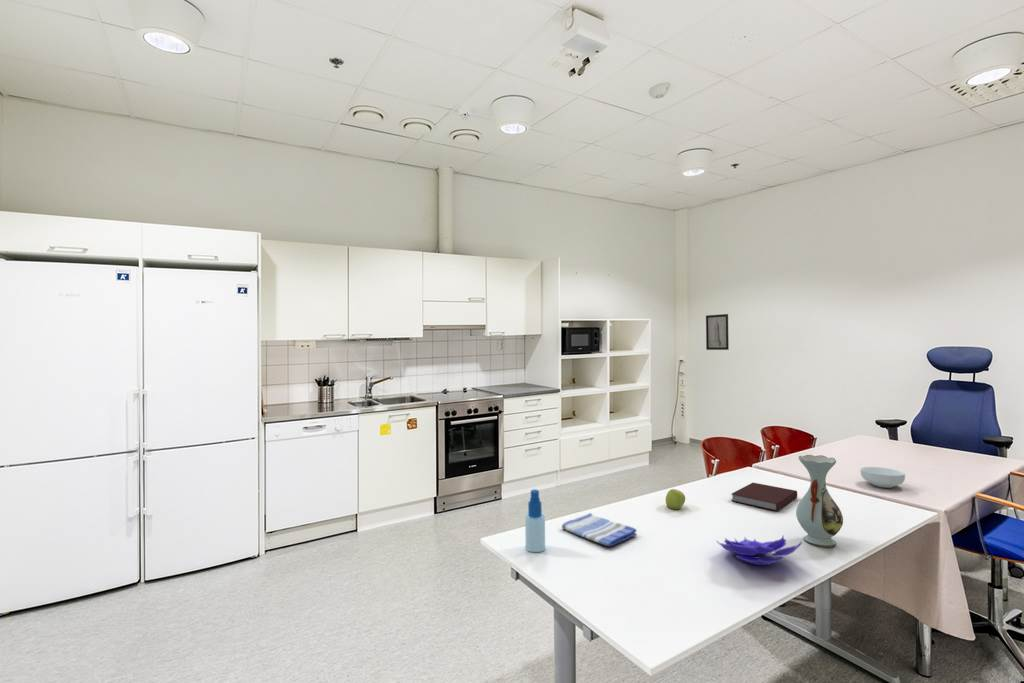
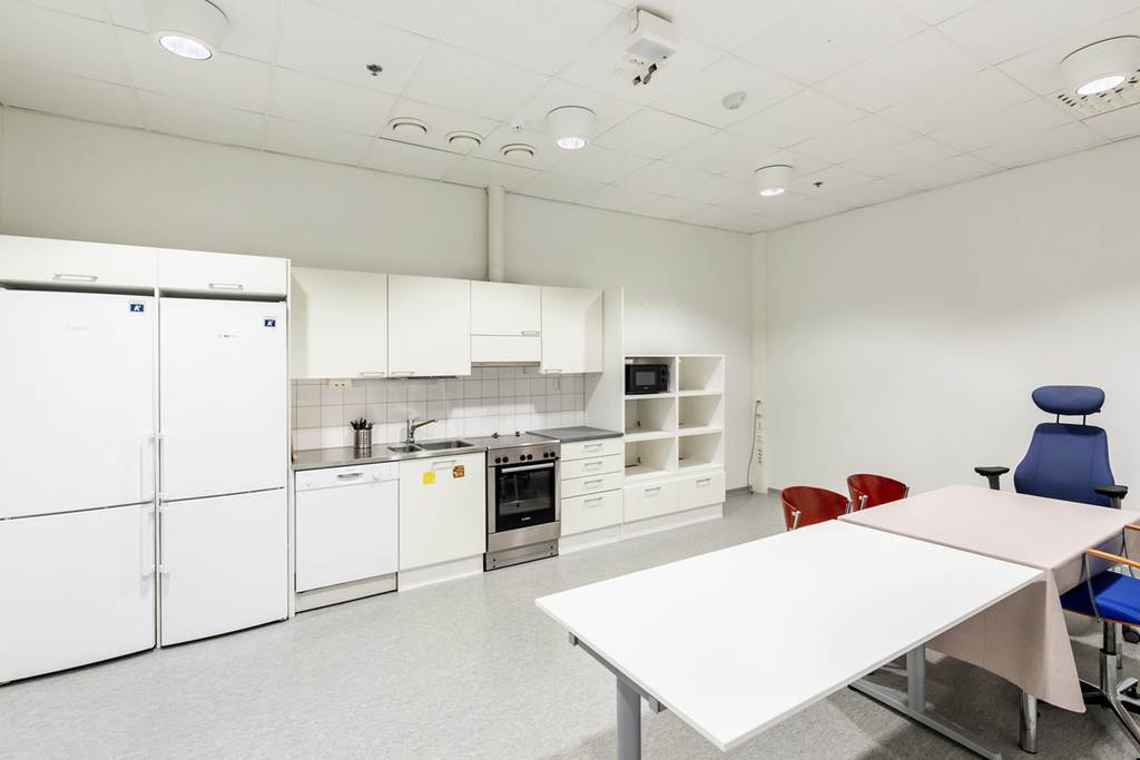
- decorative bowl (757, 543)
- wall art (717, 332)
- dish towel (598, 528)
- notebook (764, 495)
- cereal bowl (882, 478)
- vase (818, 500)
- spray bottle (535, 519)
- apple (675, 499)
